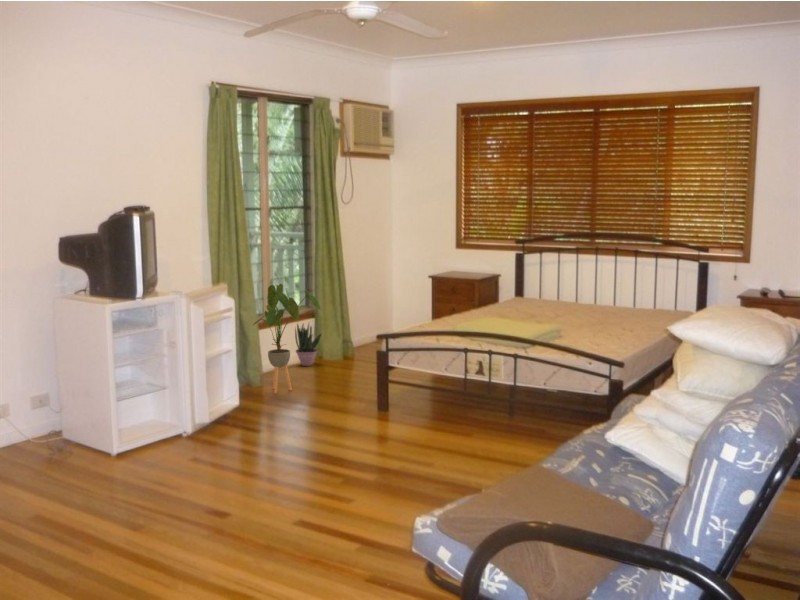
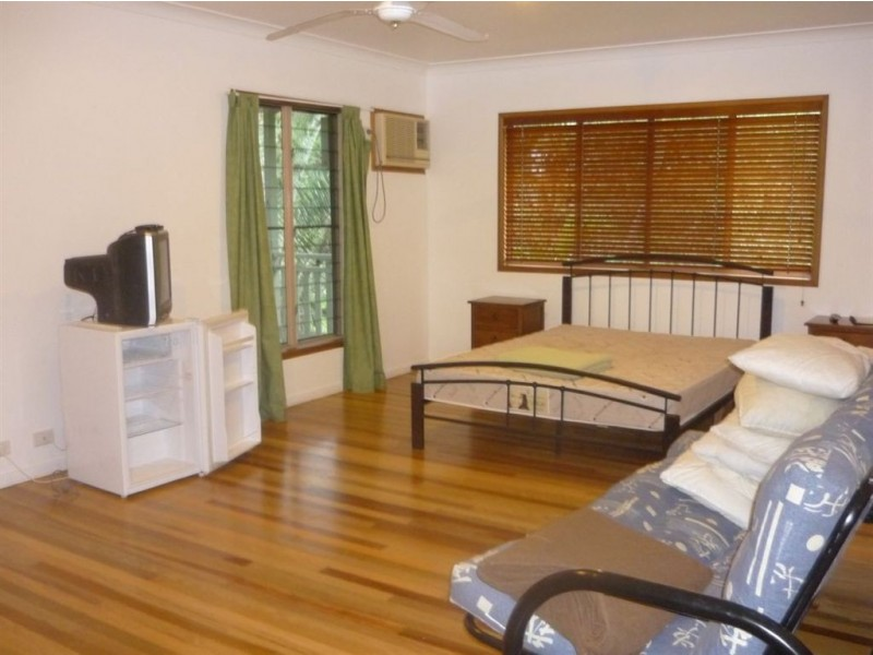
- house plant (280, 336)
- potted plant (307, 343)
